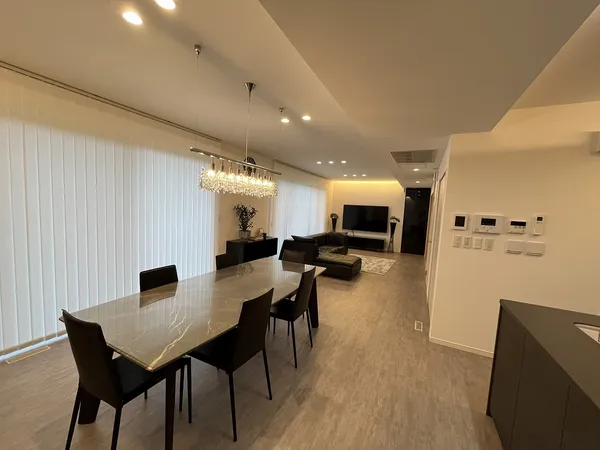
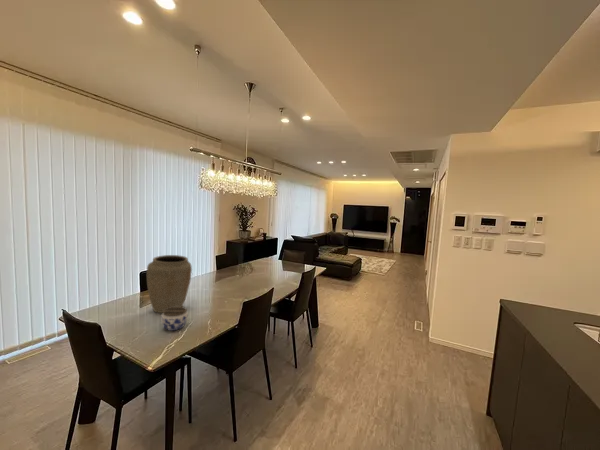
+ jar (174, 318)
+ vase (169, 283)
